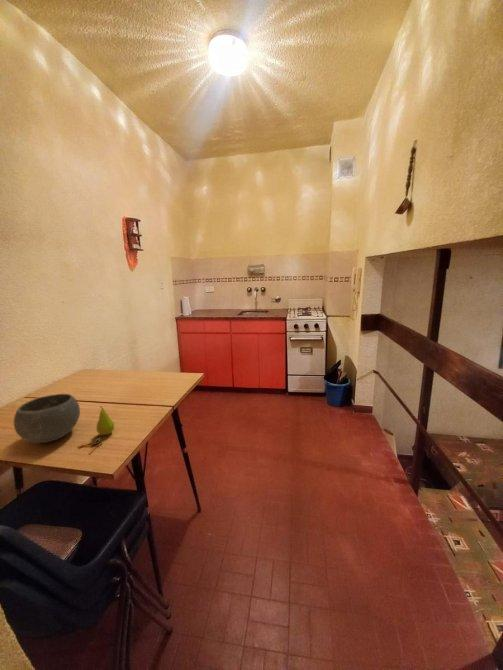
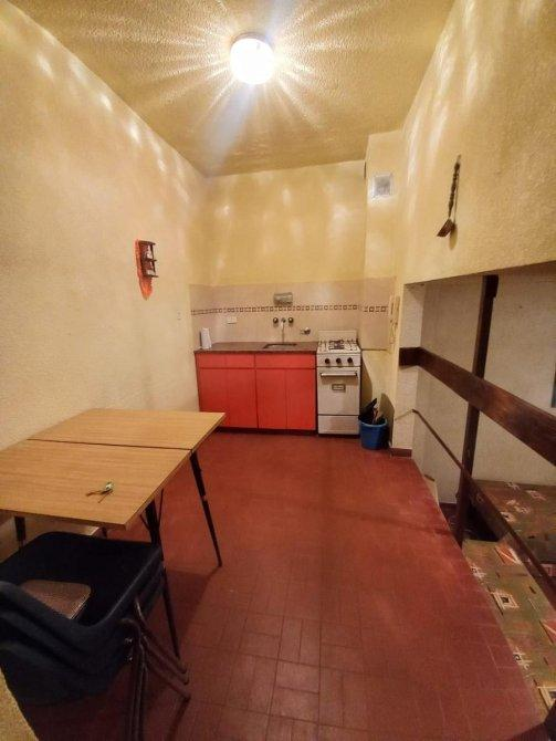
- bowl (49, 419)
- fruit (104, 419)
